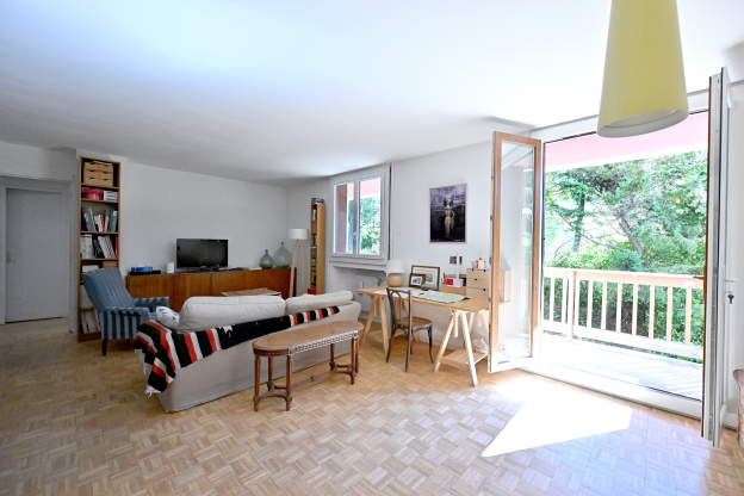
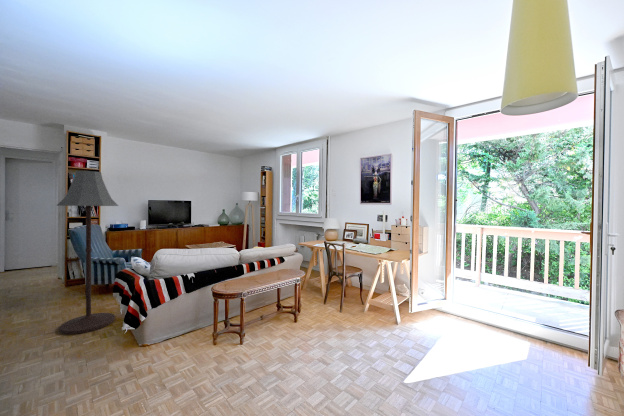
+ floor lamp (88, 248)
